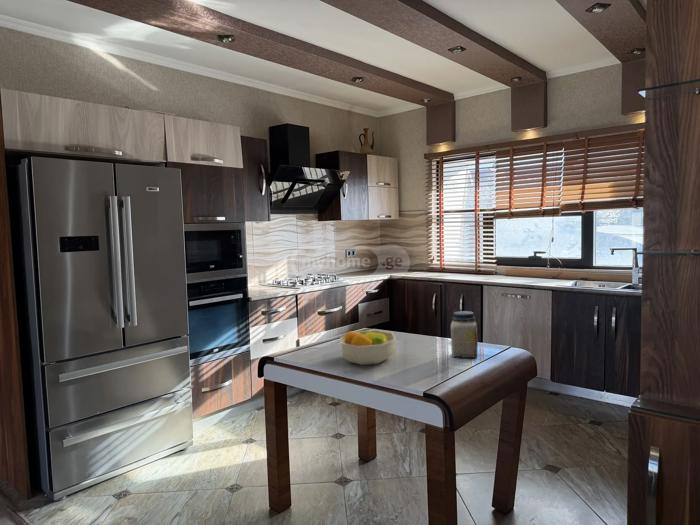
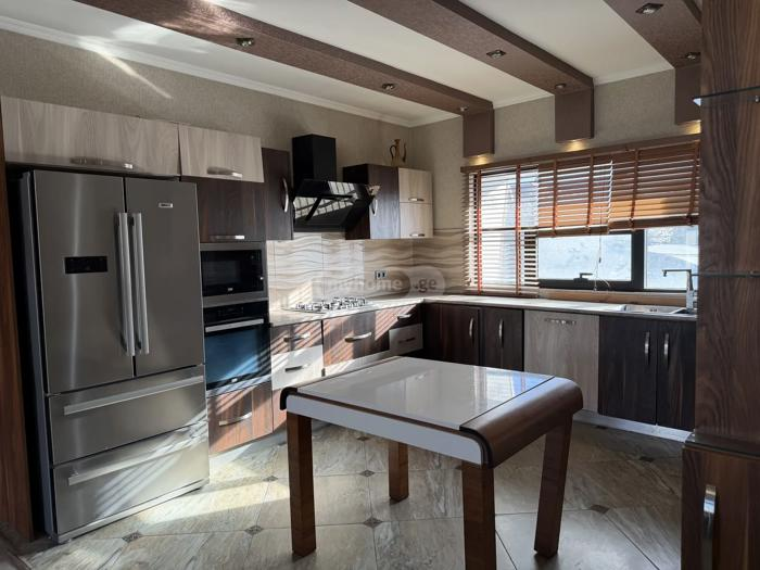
- fruit bowl (368, 343)
- jar (464, 333)
